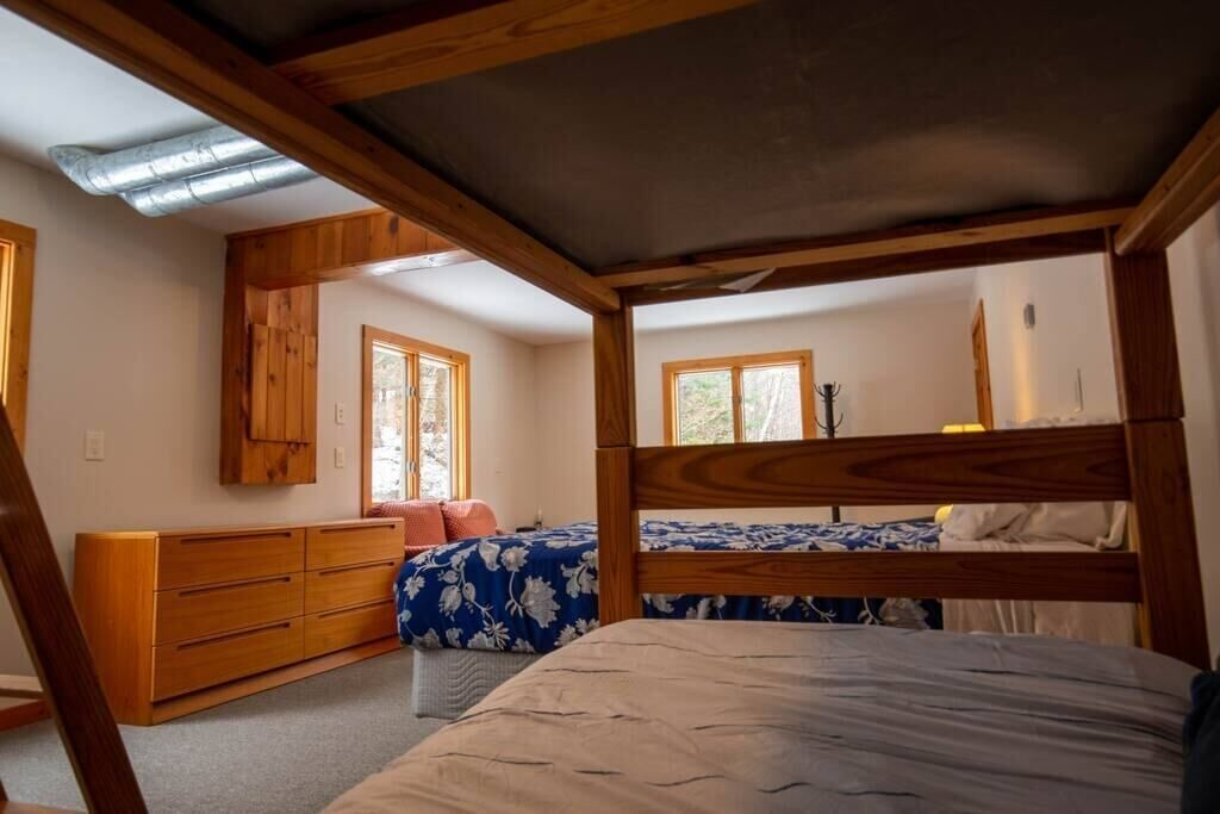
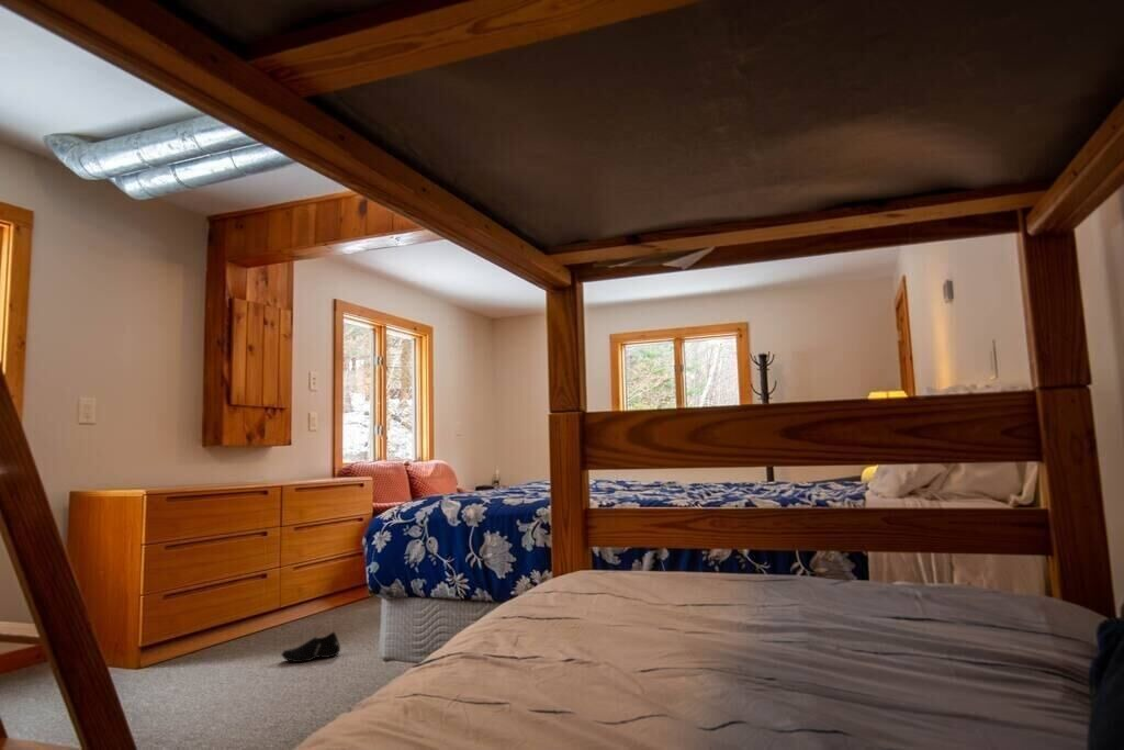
+ shoe (311, 646)
